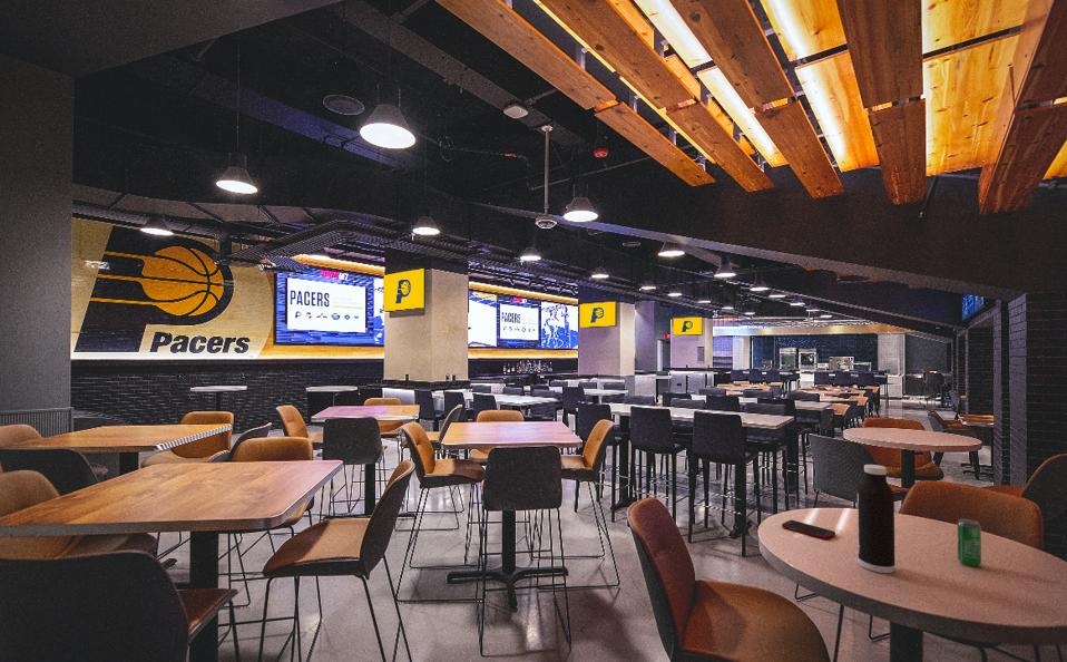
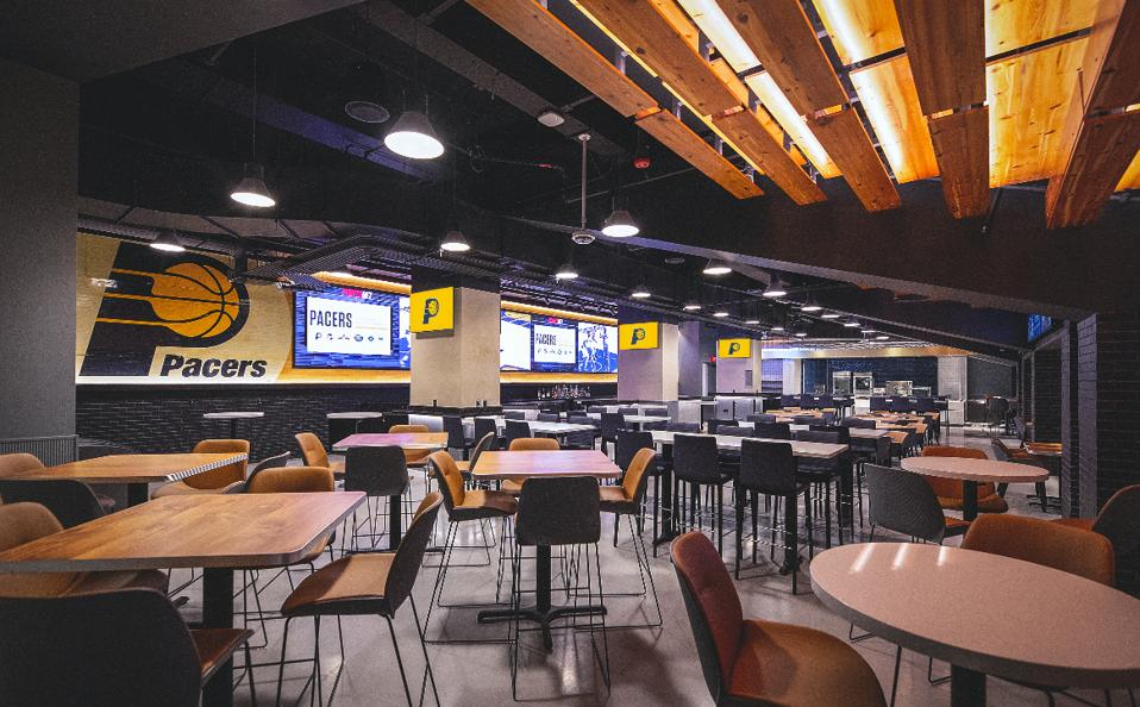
- water bottle (875, 516)
- beverage can (969, 542)
- cell phone (807, 529)
